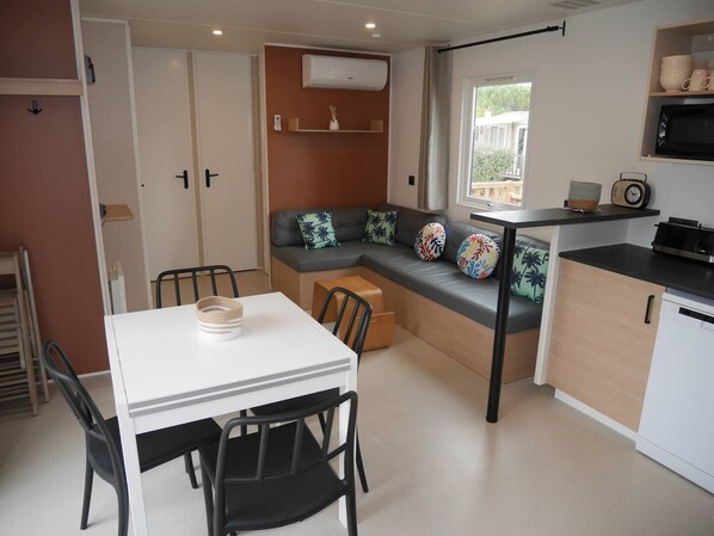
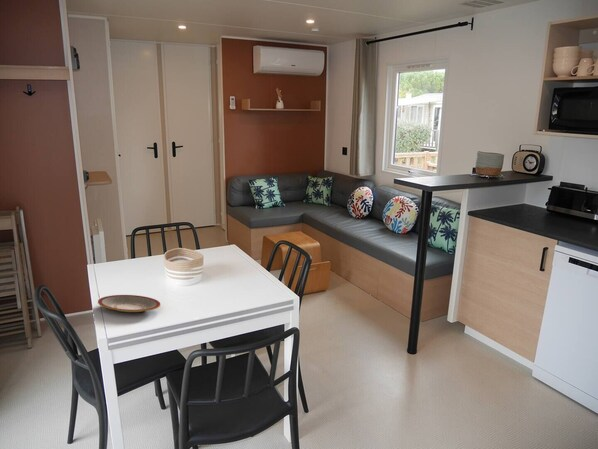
+ plate (129, 305)
